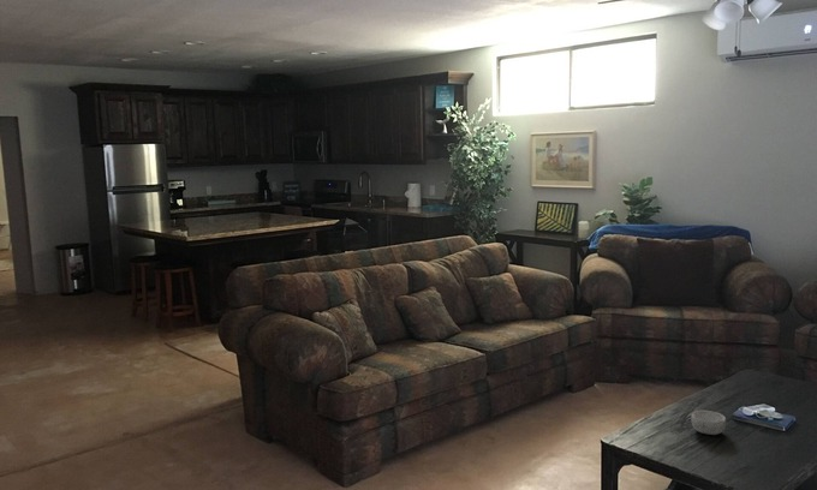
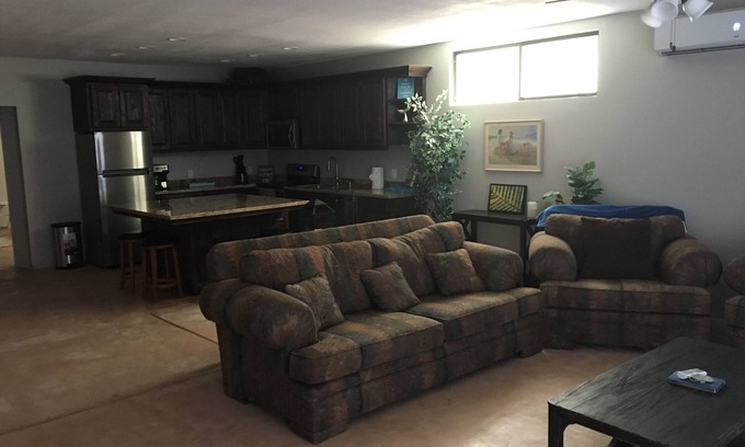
- decorative bowl (706, 422)
